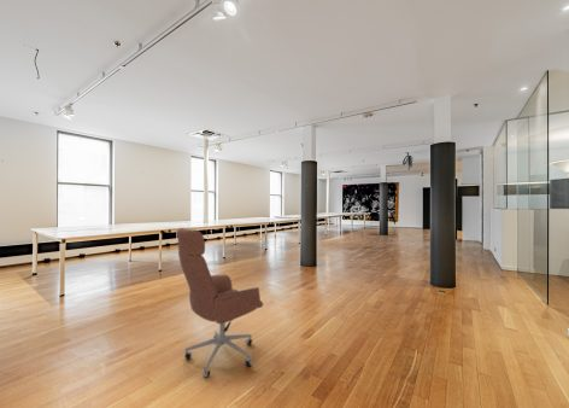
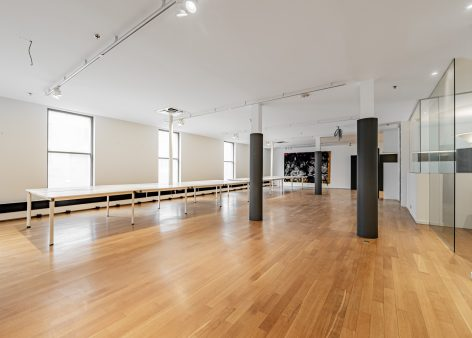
- office chair (218, 292)
